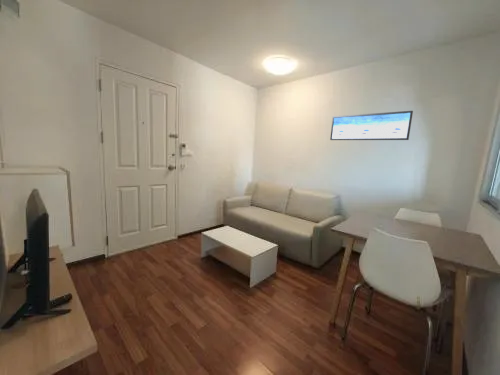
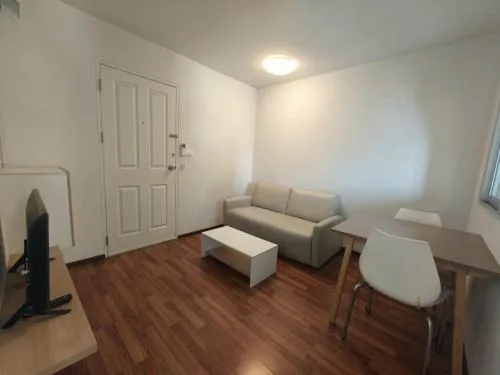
- wall art (367, 127)
